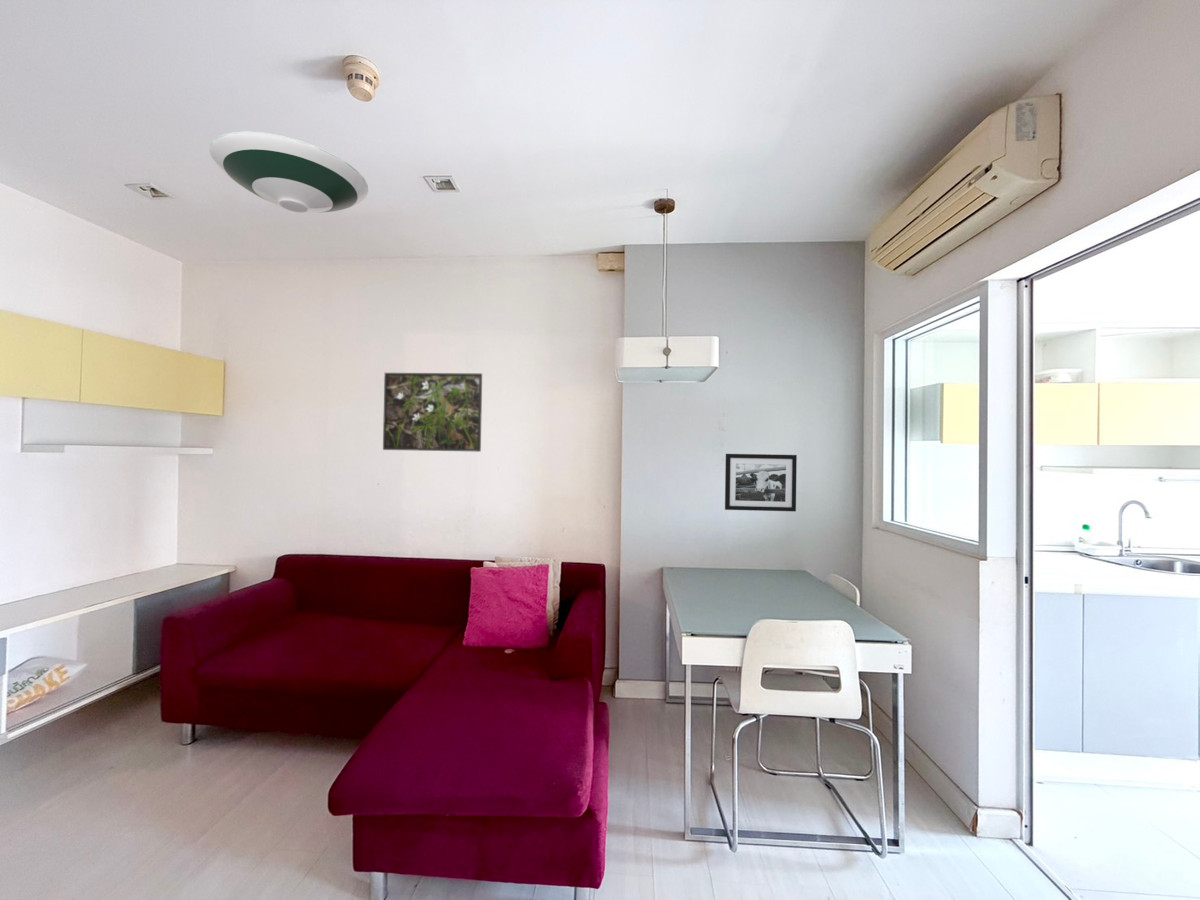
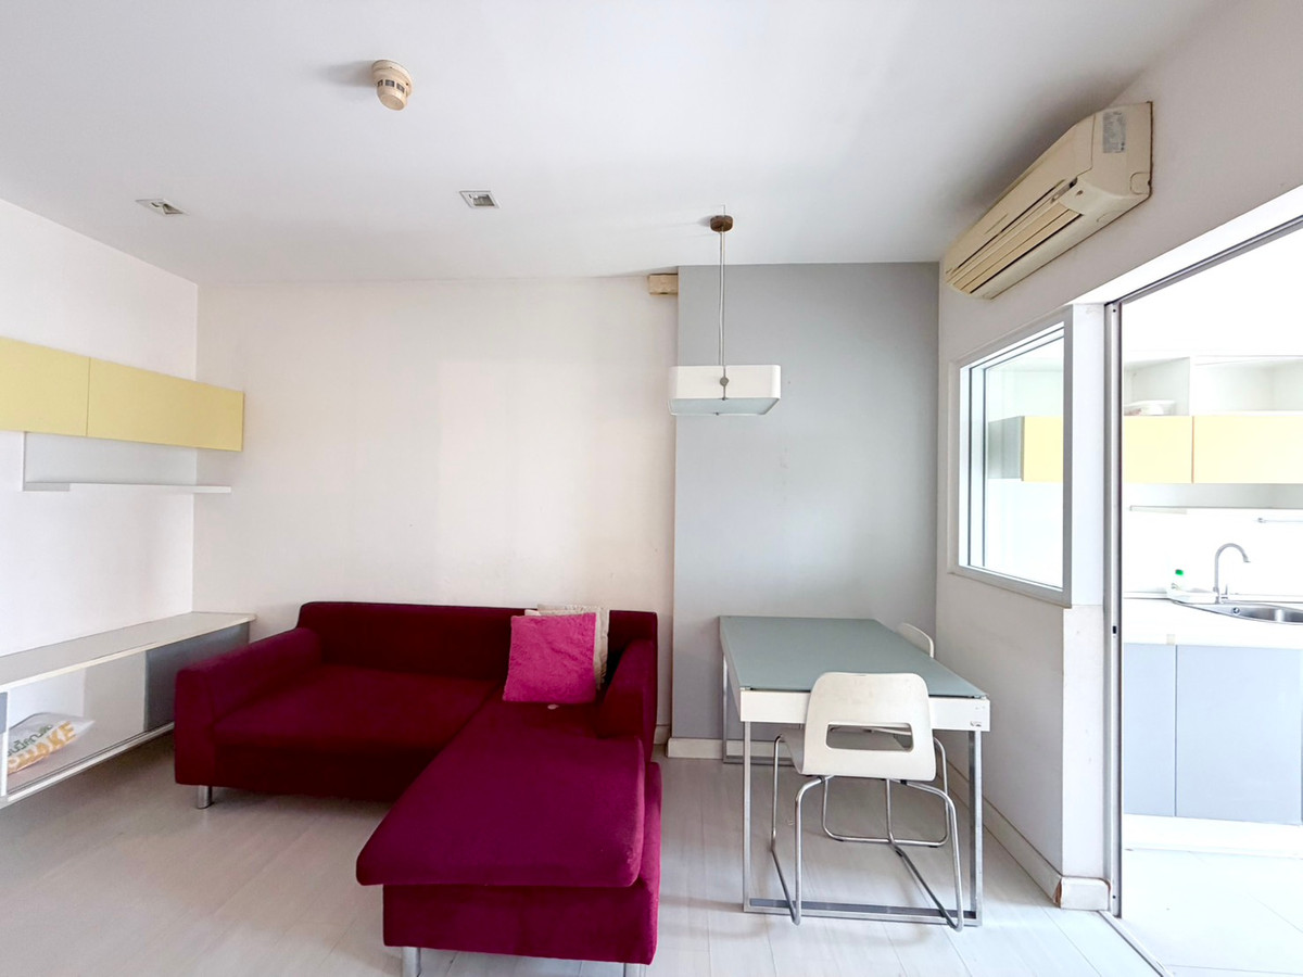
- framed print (432, 411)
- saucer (294, 190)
- picture frame (760, 482)
